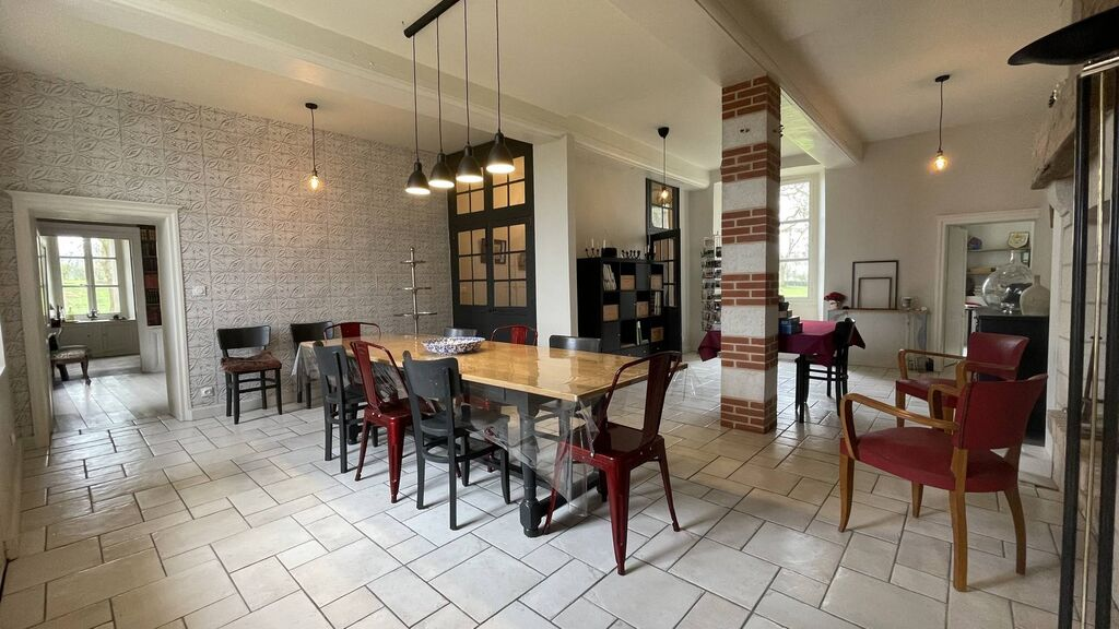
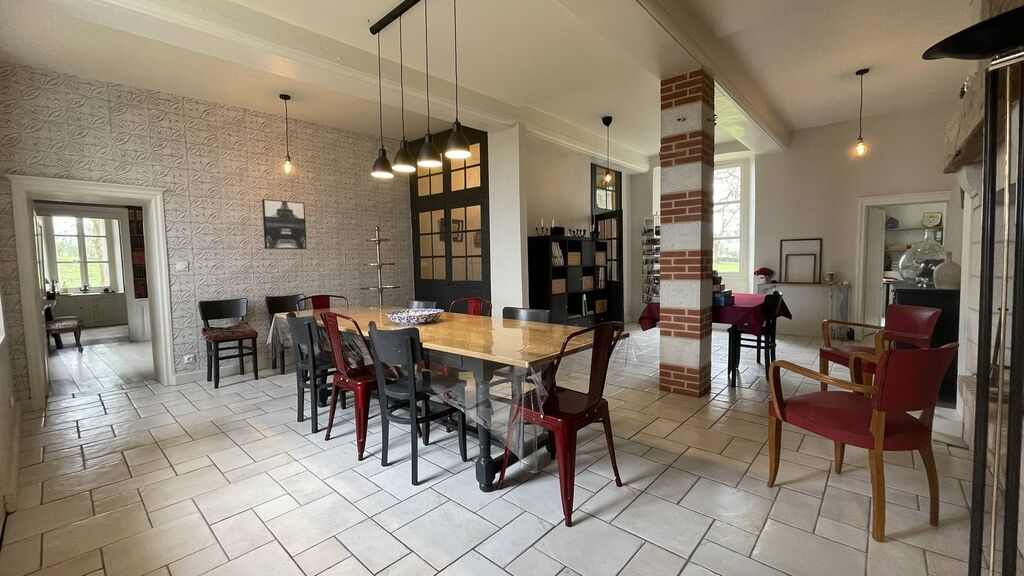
+ wall art (285, 225)
